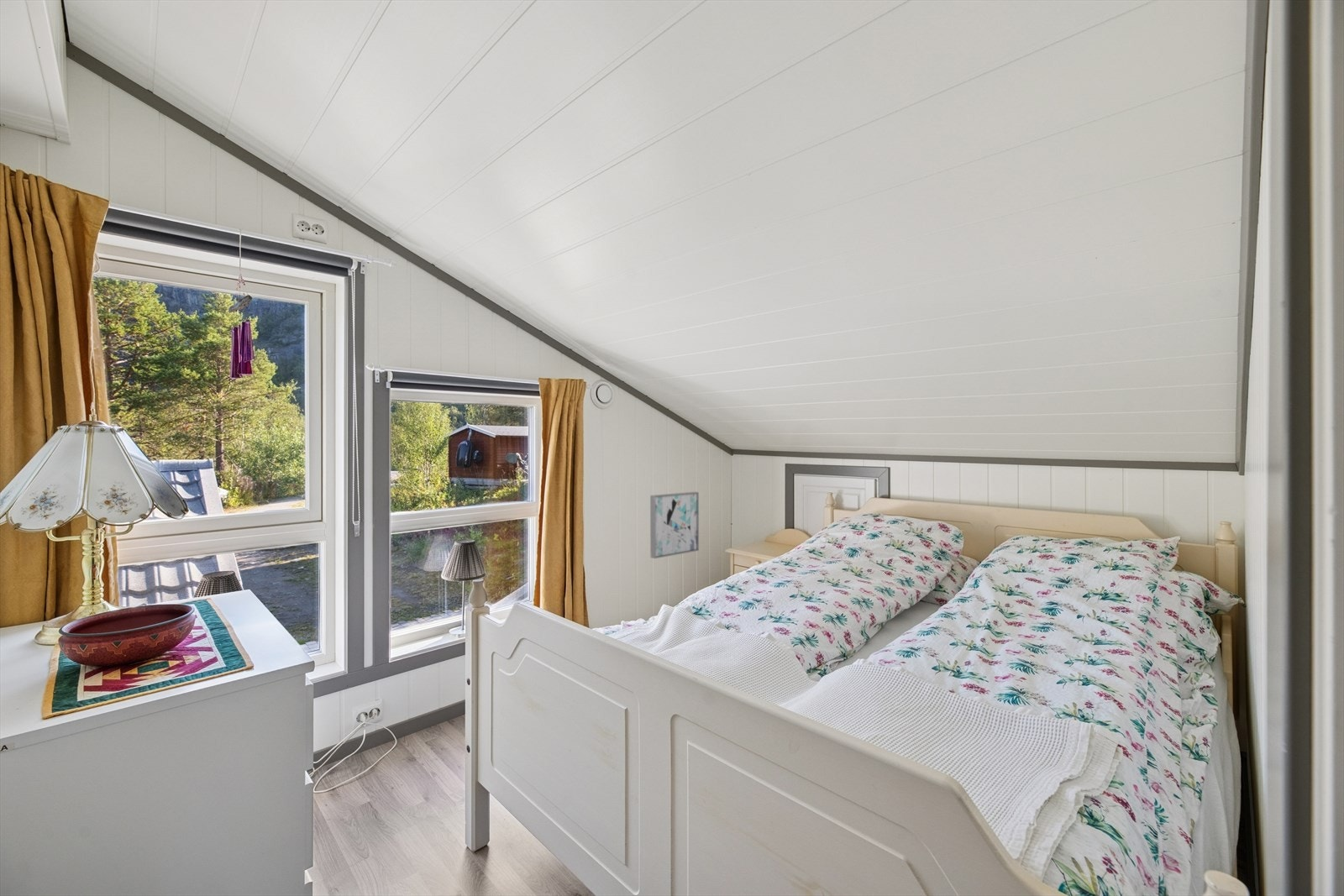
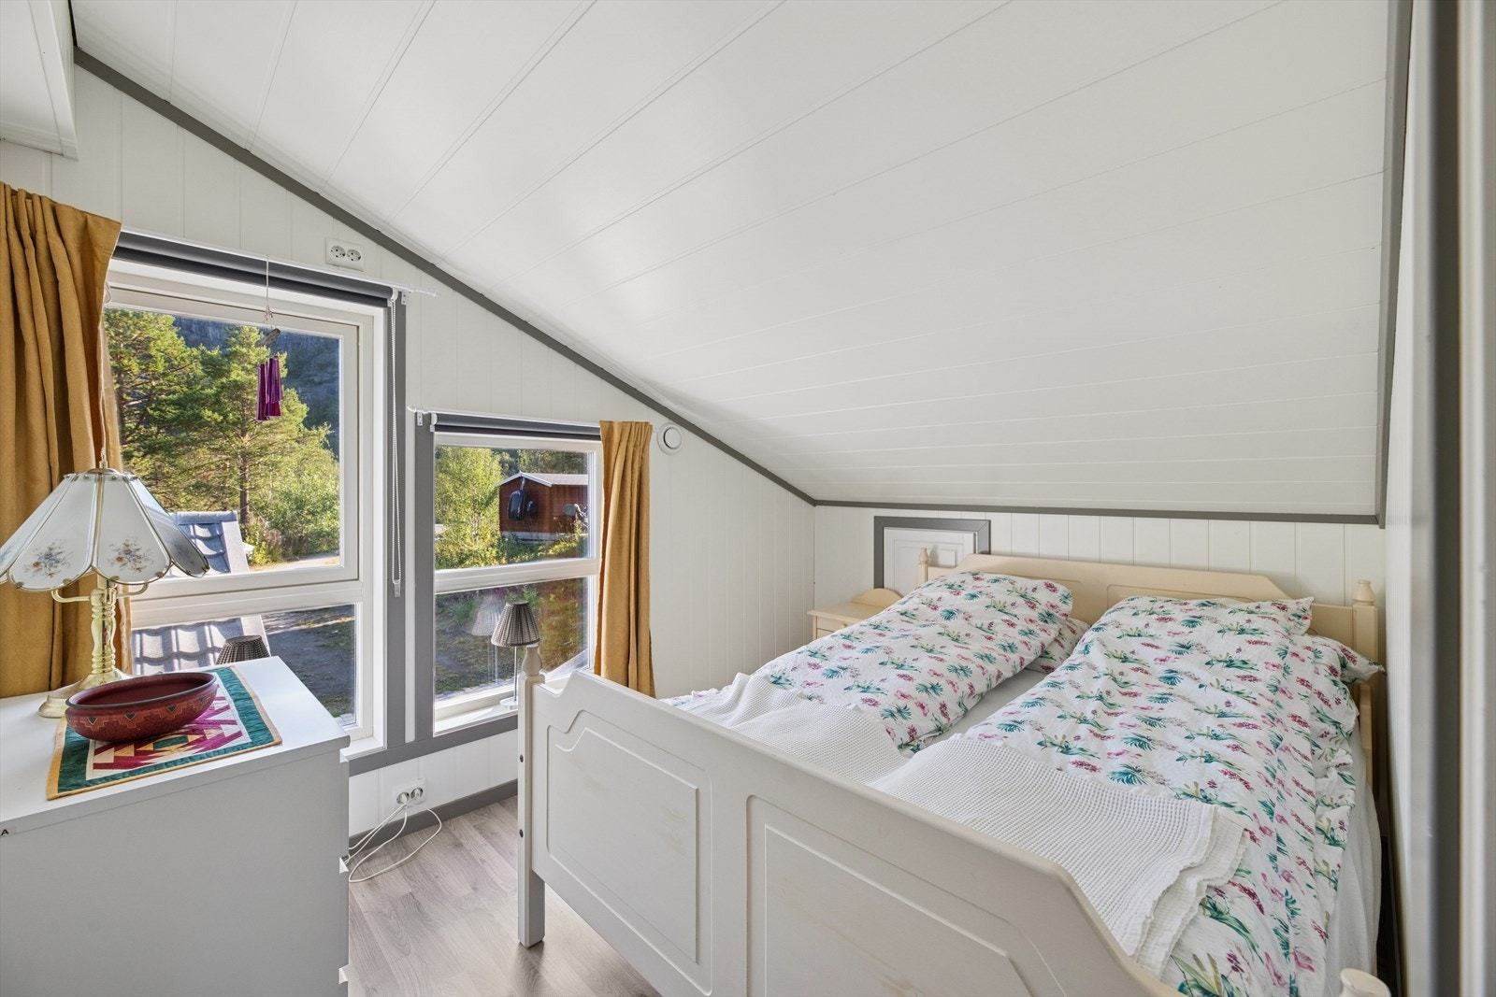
- wall art (675, 523)
